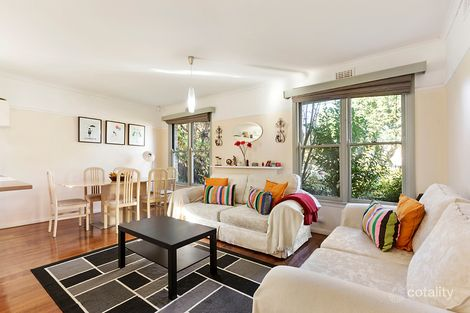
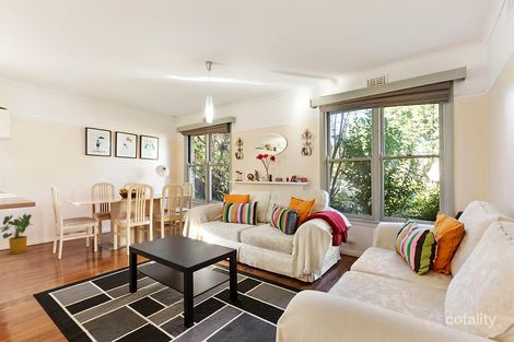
+ house plant (16, 234)
